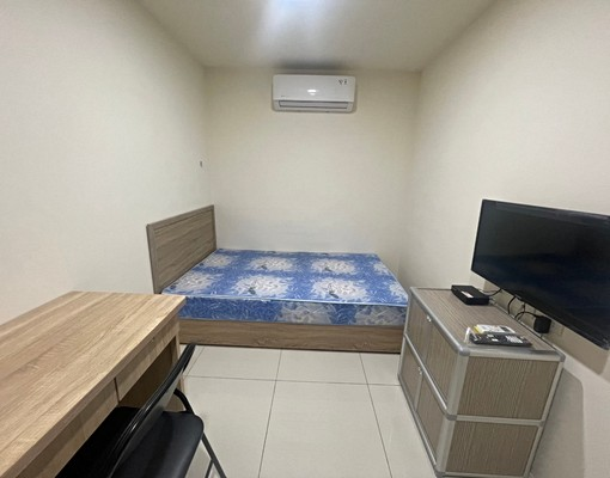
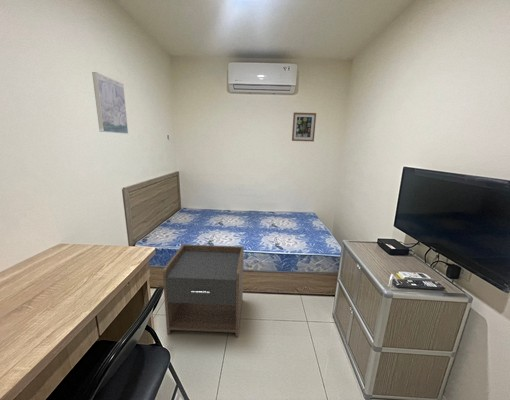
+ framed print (112, 106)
+ wall art (303, 127)
+ nightstand (207, 288)
